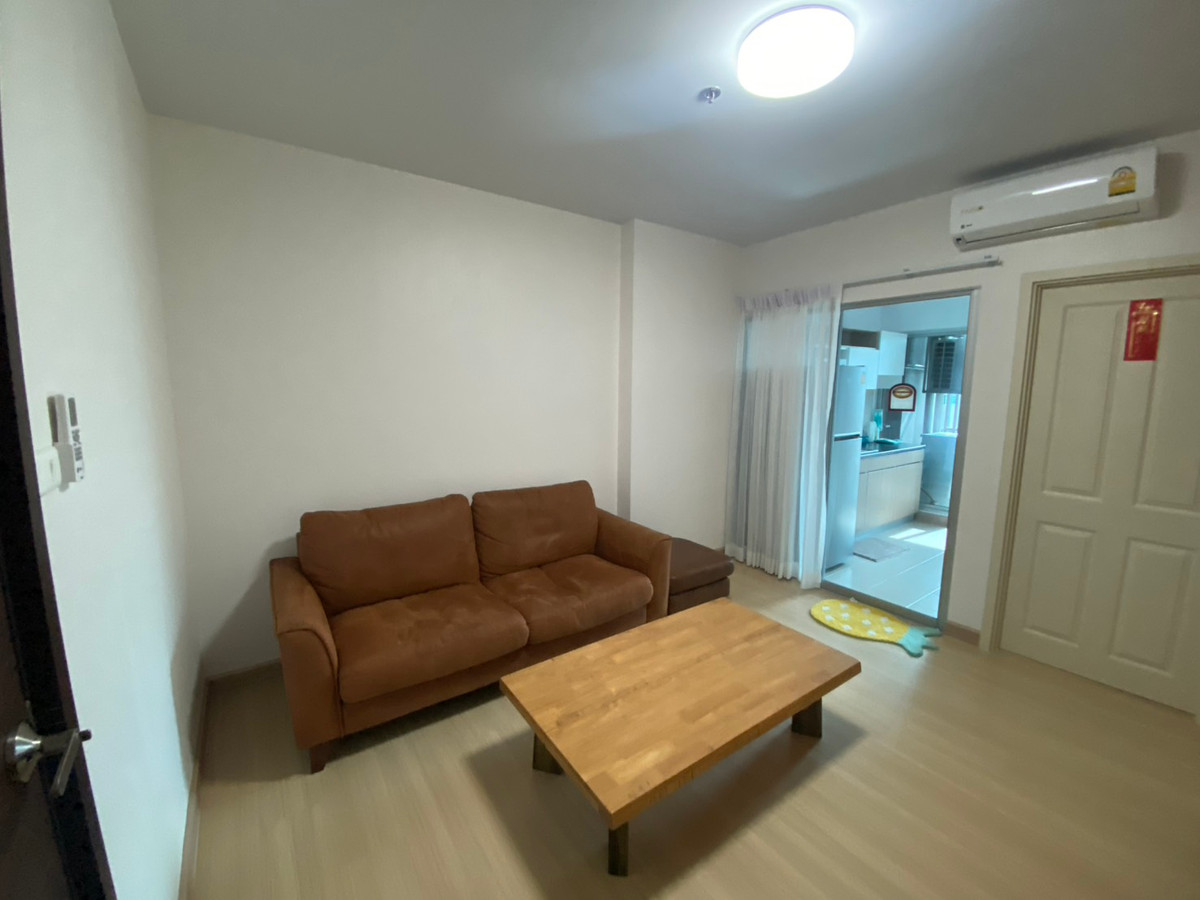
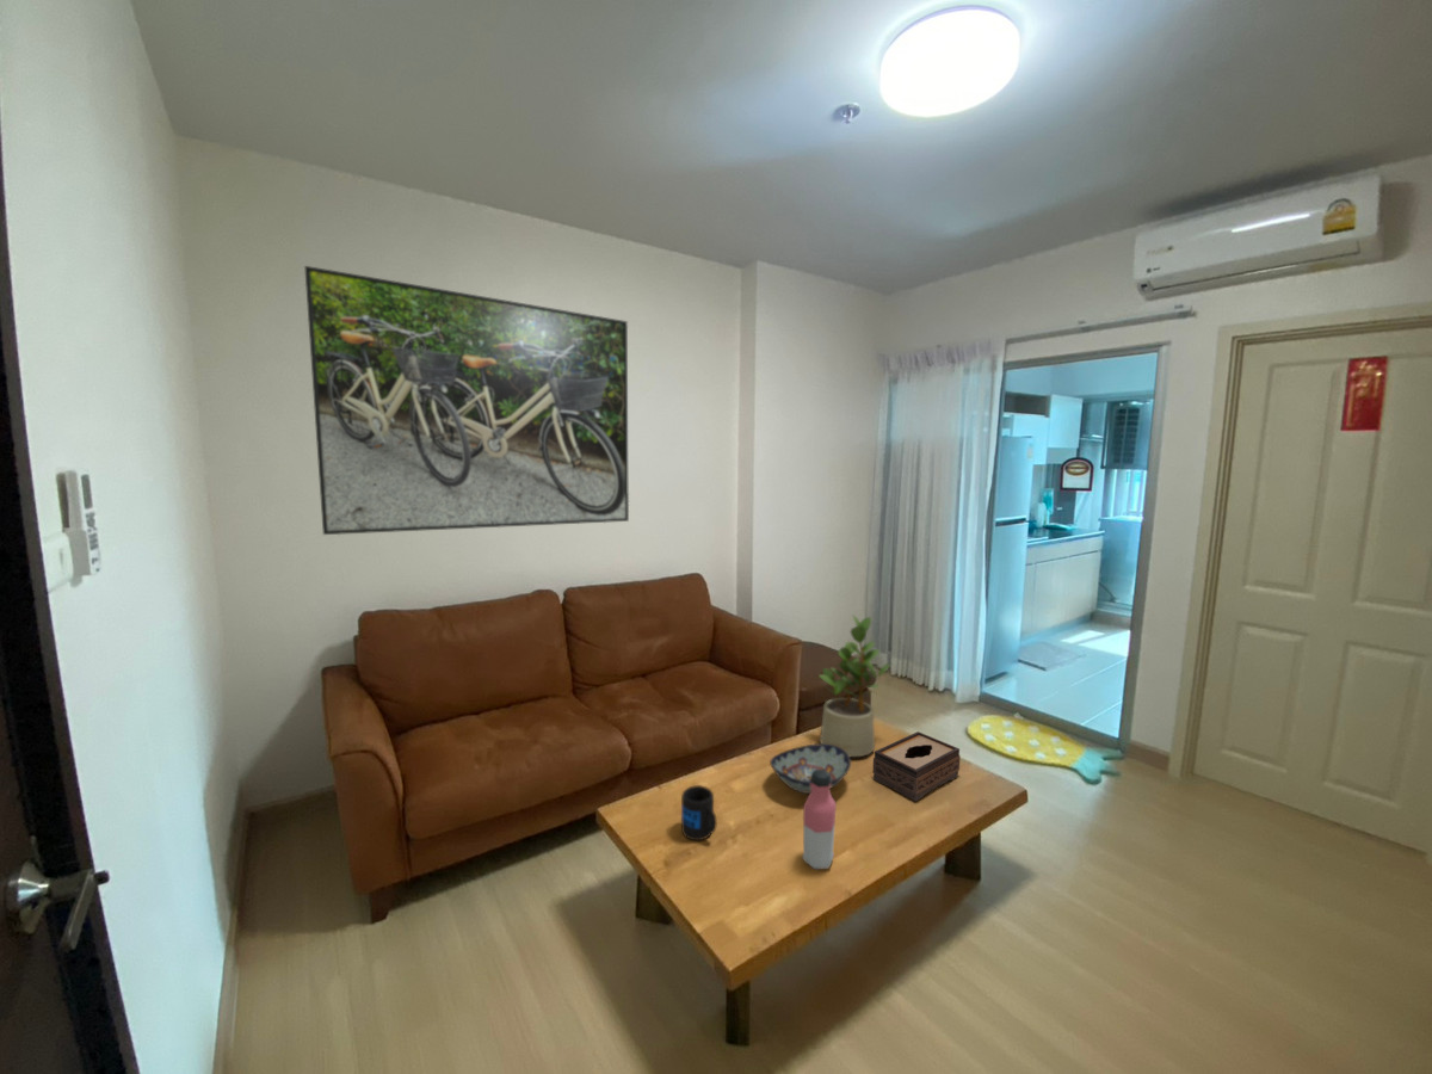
+ tissue box (916, 764)
+ decorative bowl (809, 772)
+ mug (700, 814)
+ water bottle (819, 816)
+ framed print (493, 414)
+ potted plant (846, 678)
